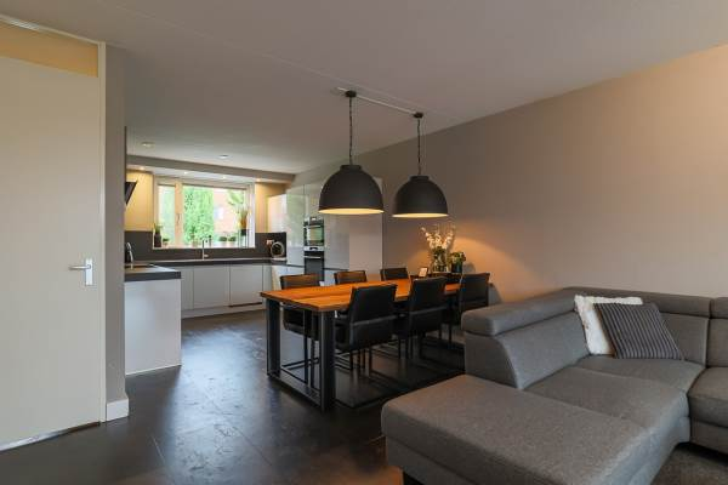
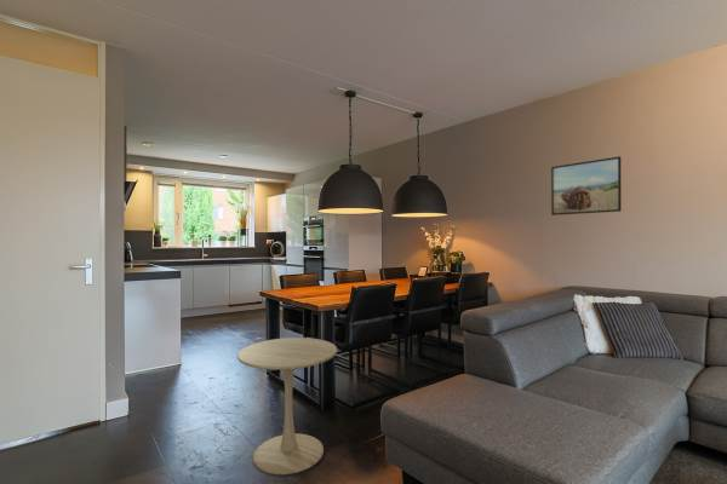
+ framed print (583, 188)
+ side table (288, 402)
